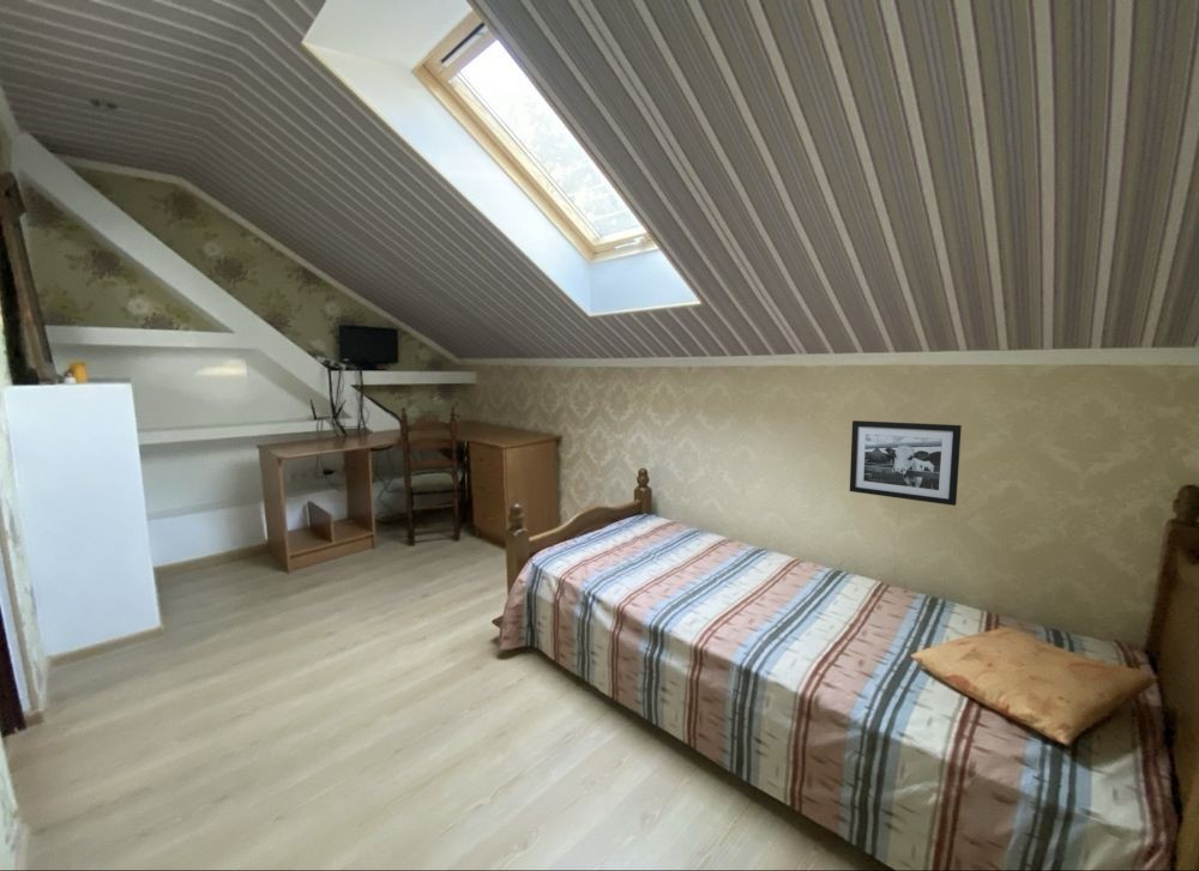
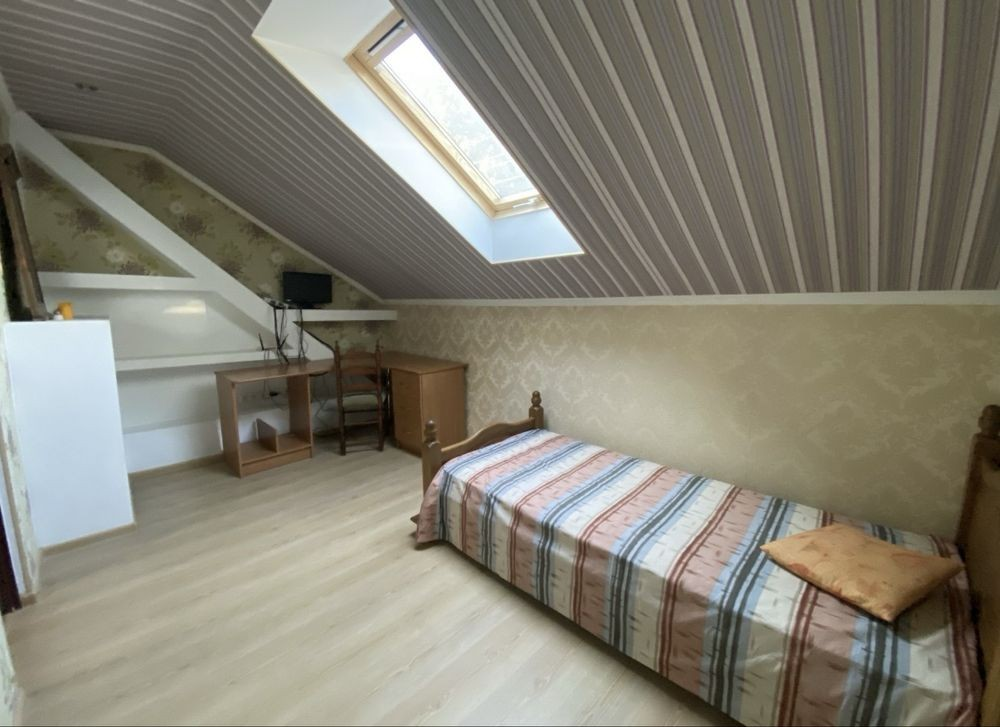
- picture frame (900, 460)
